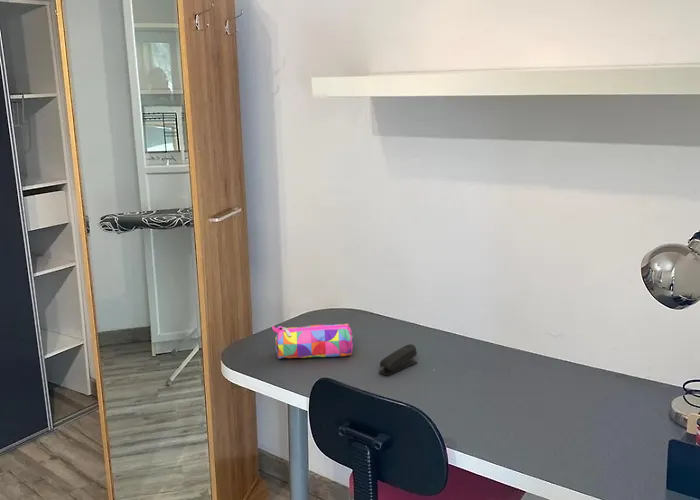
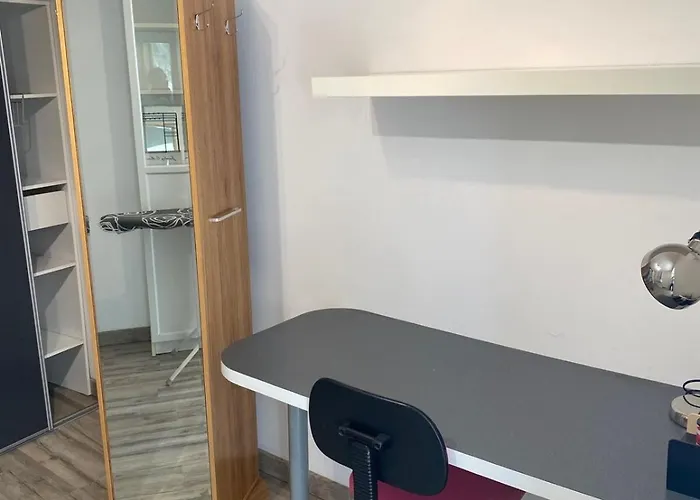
- pencil case (313, 340)
- stapler (398, 358)
